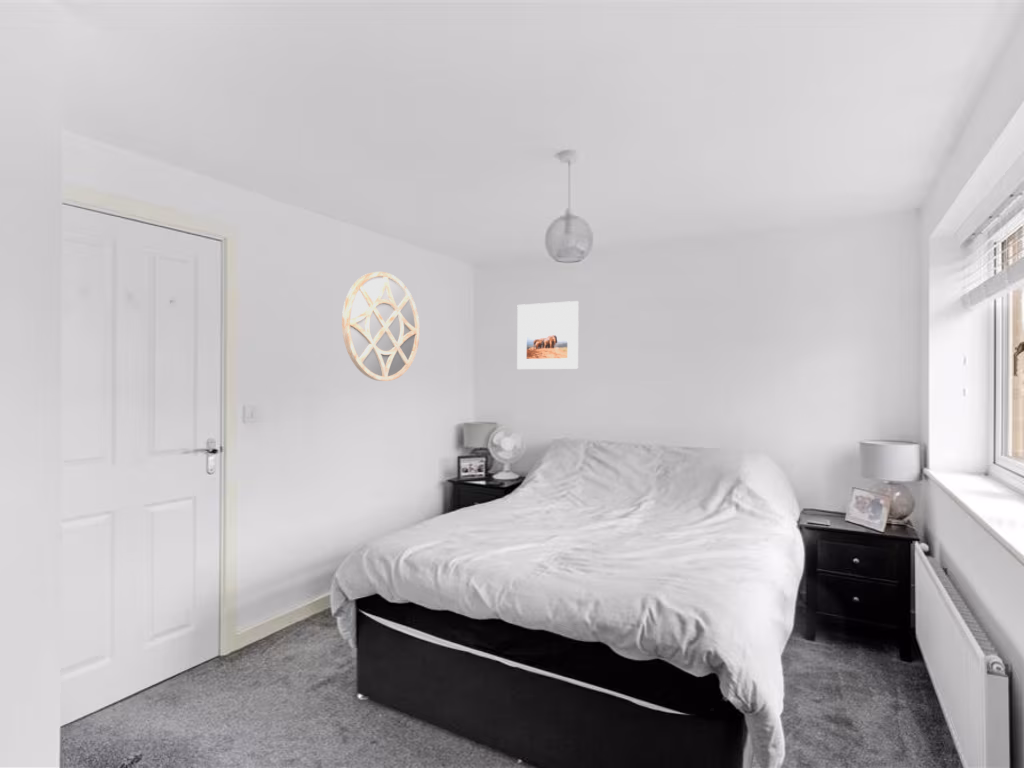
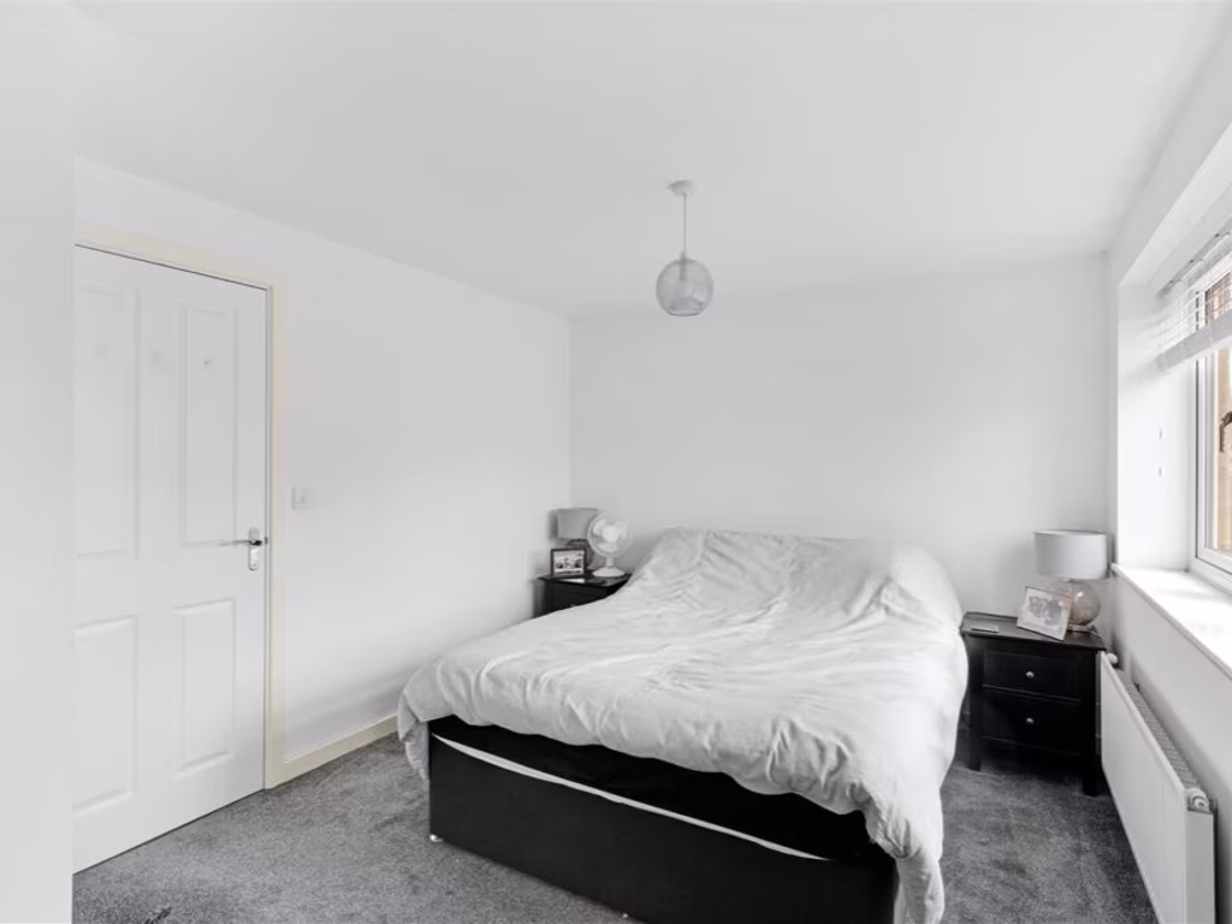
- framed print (547, 336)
- home mirror (383, 326)
